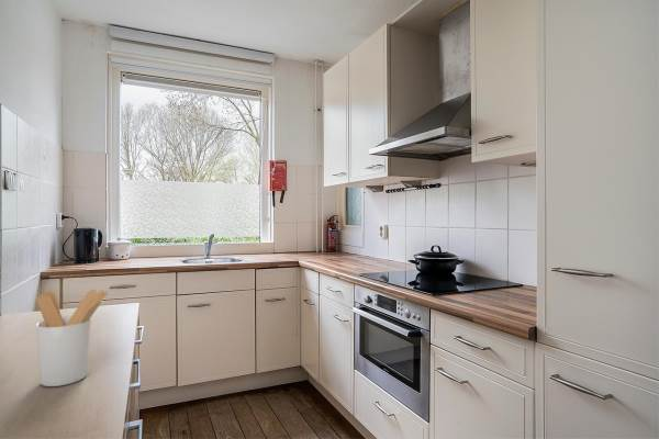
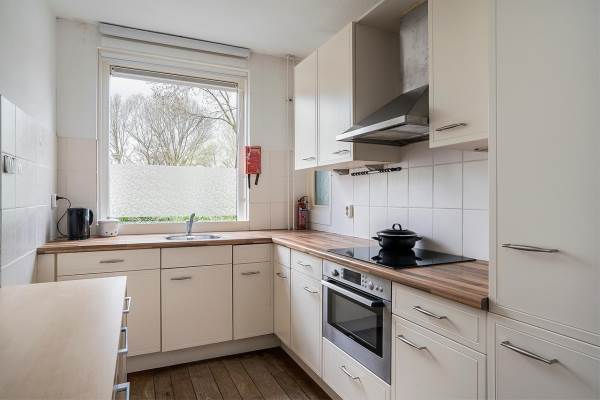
- utensil holder (75, 331)
